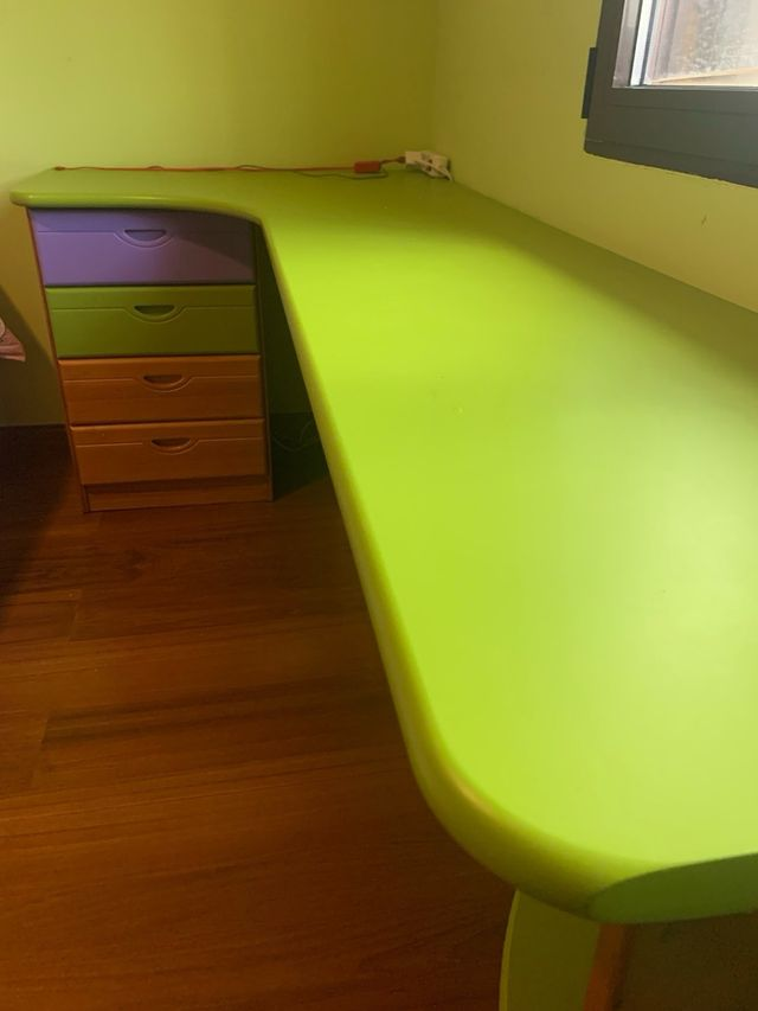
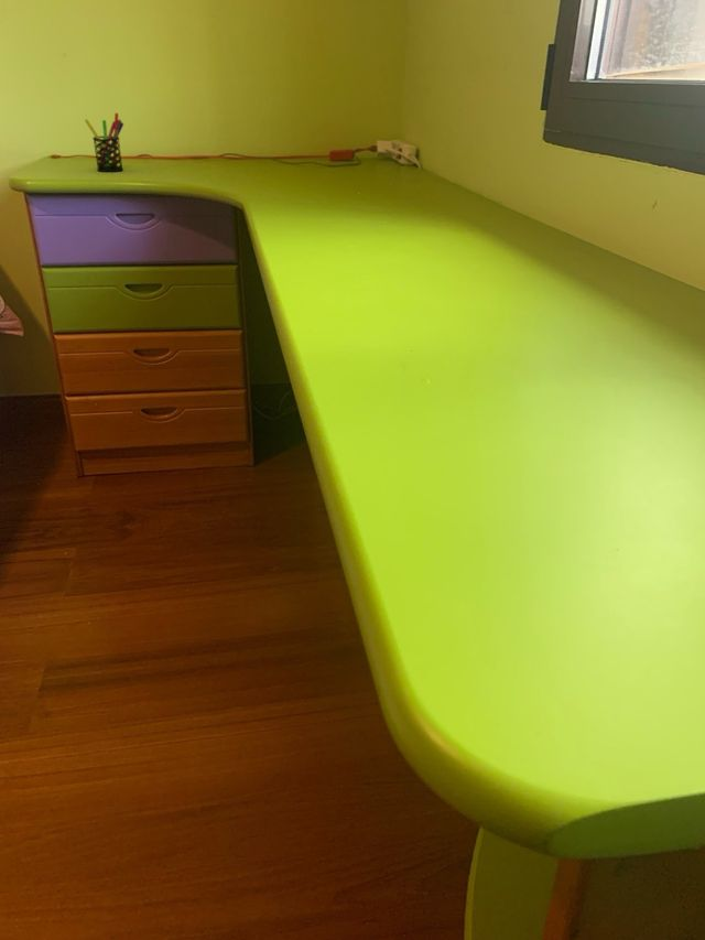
+ pen holder (108, 141)
